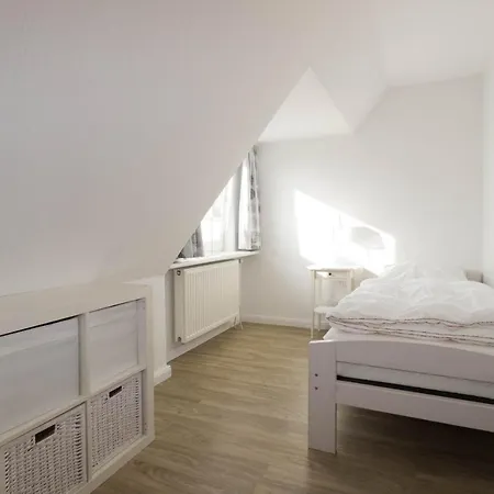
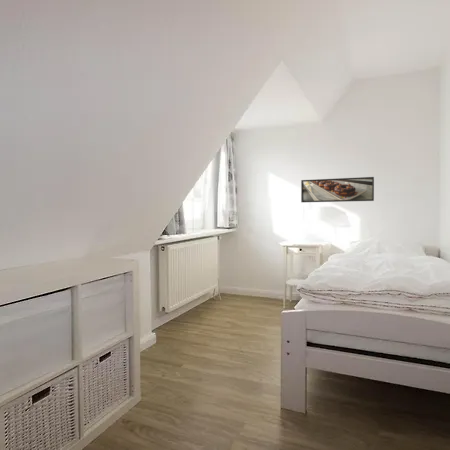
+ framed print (336, 190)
